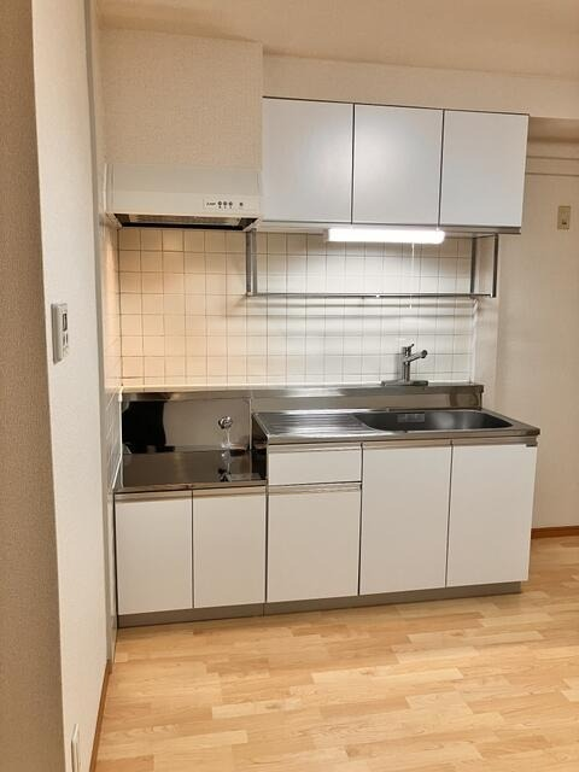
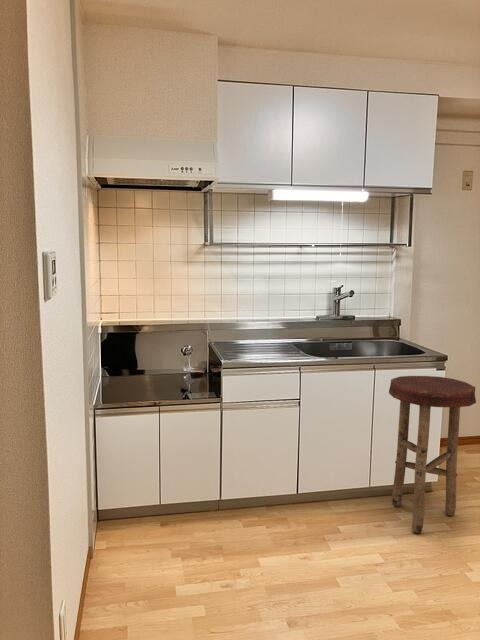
+ stool (427, 451)
